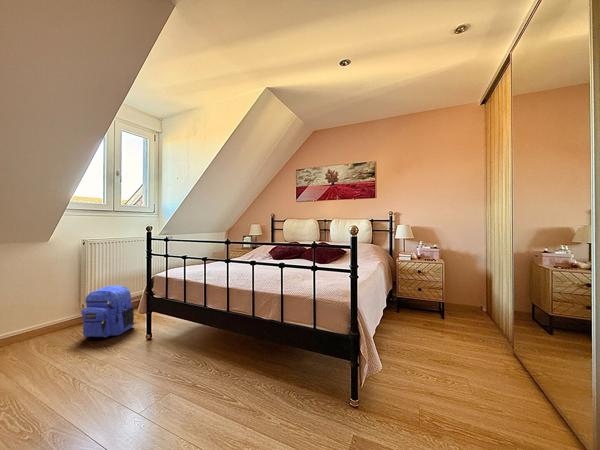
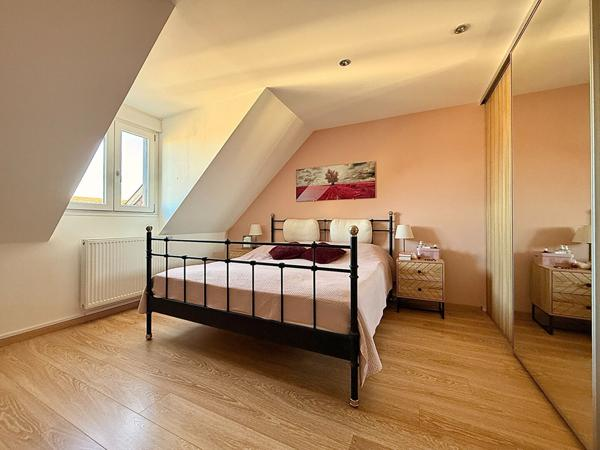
- backpack (108, 310)
